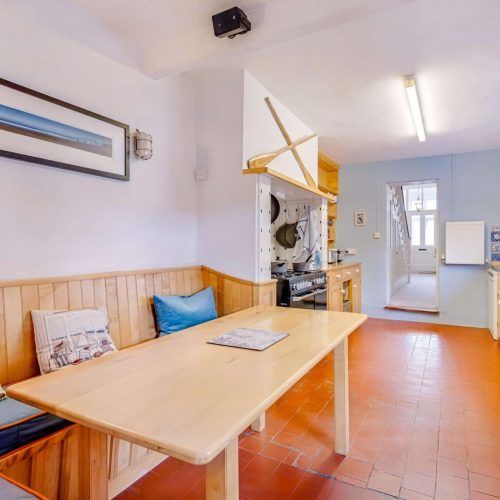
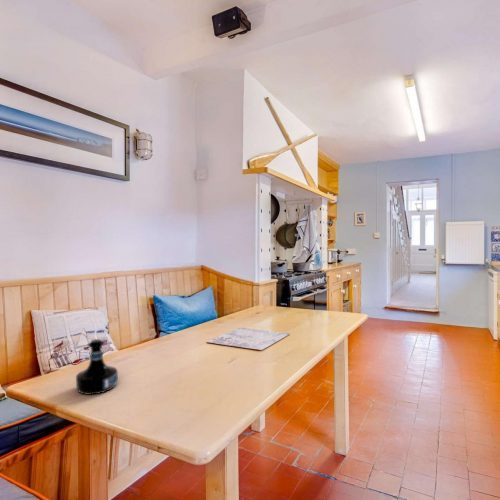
+ tequila bottle (96, 363)
